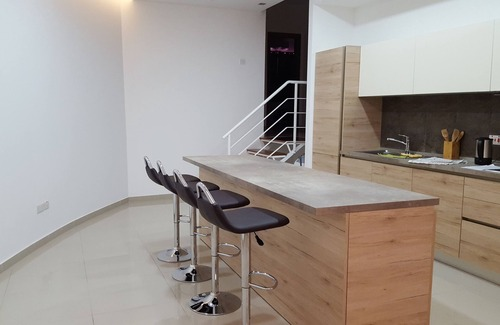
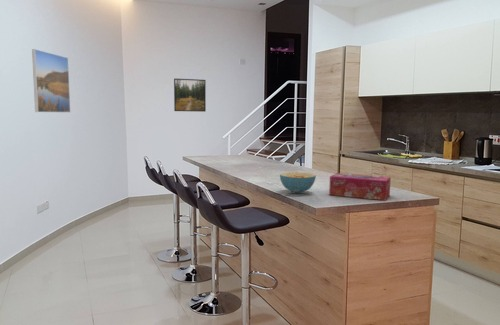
+ cereal bowl (297, 183)
+ tissue box (359, 185)
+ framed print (190, 95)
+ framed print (52, 83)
